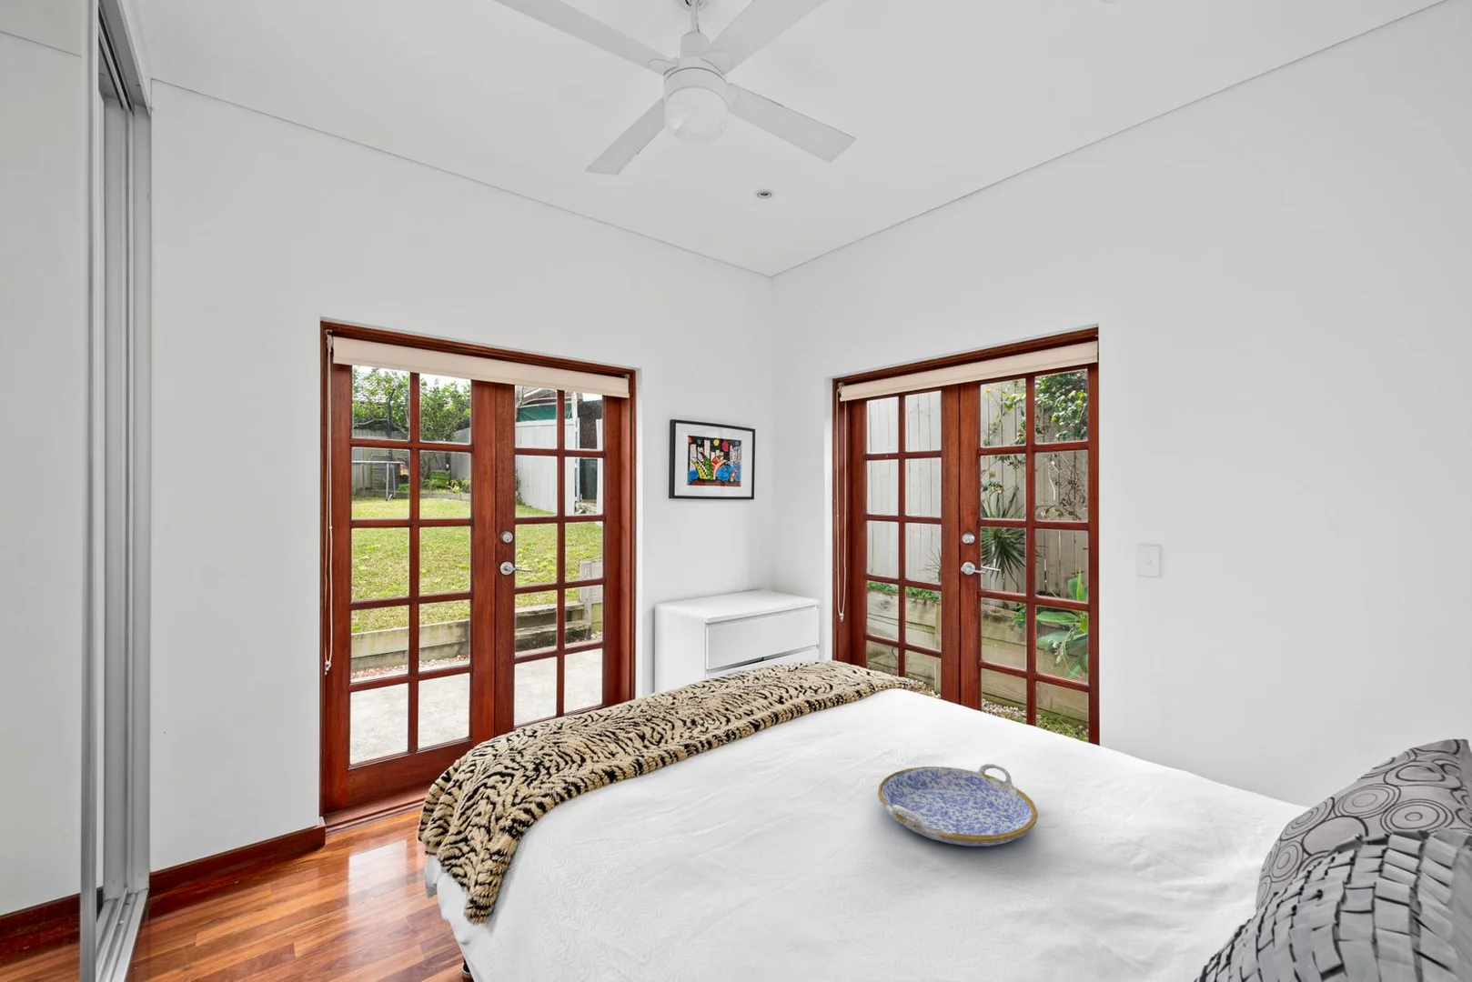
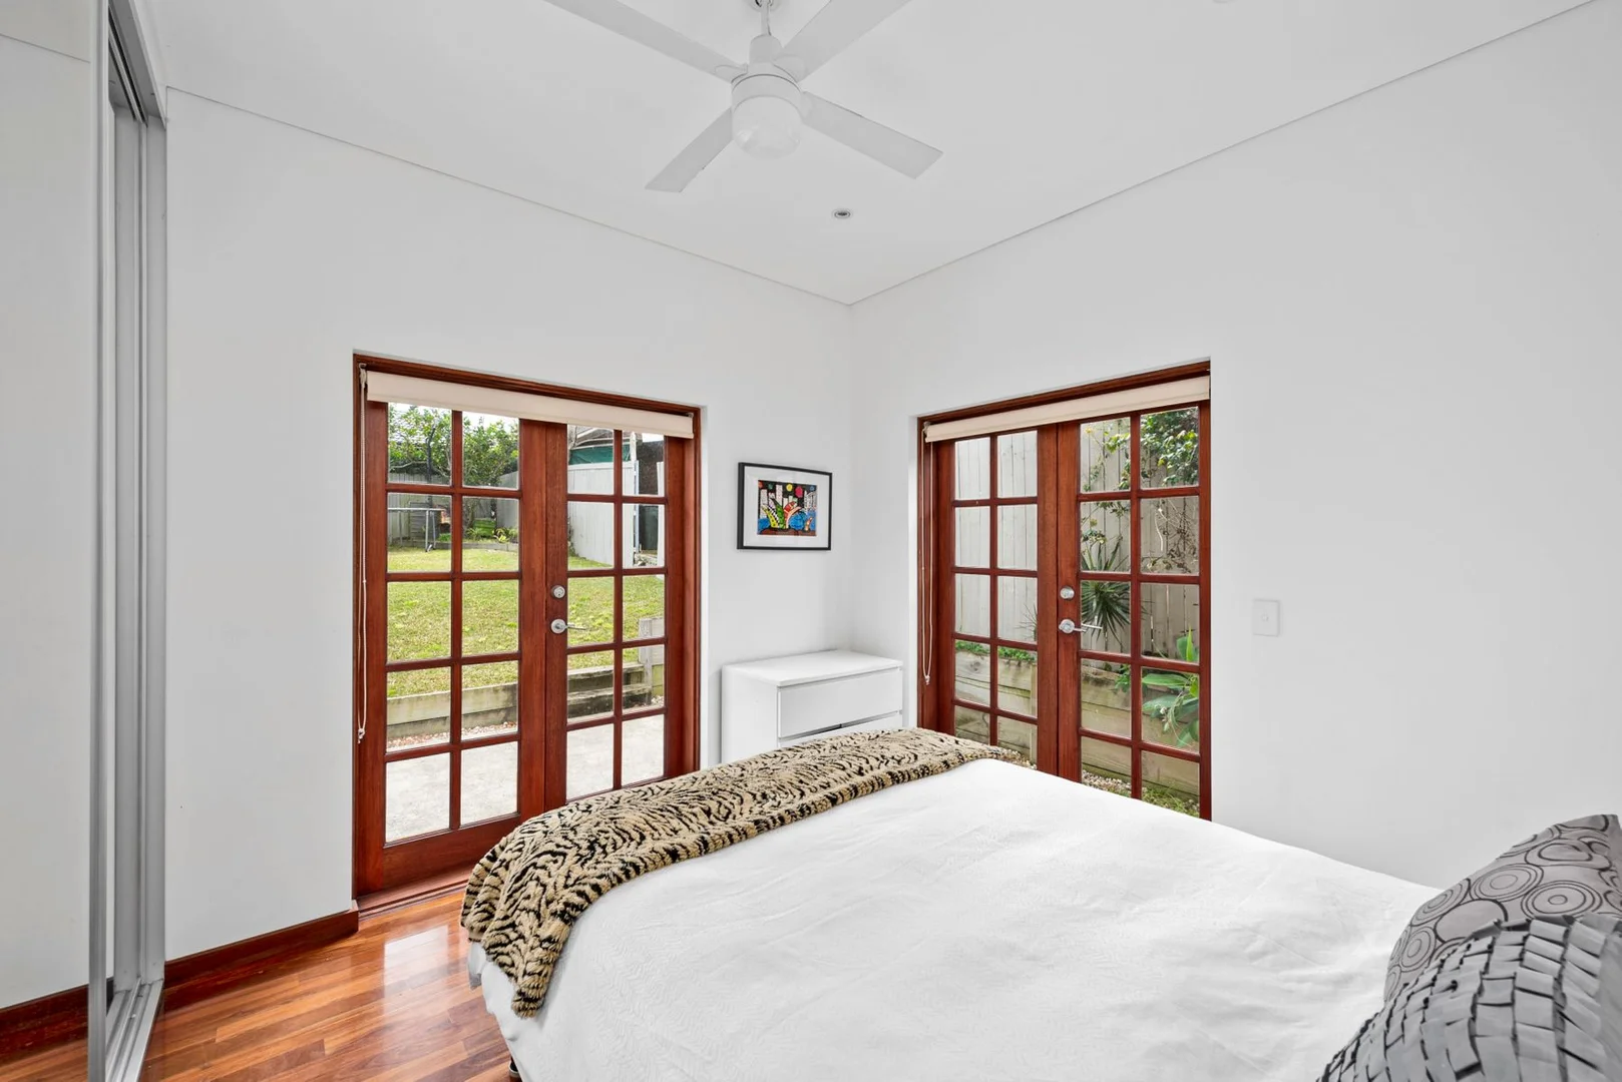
- serving tray (955, 800)
